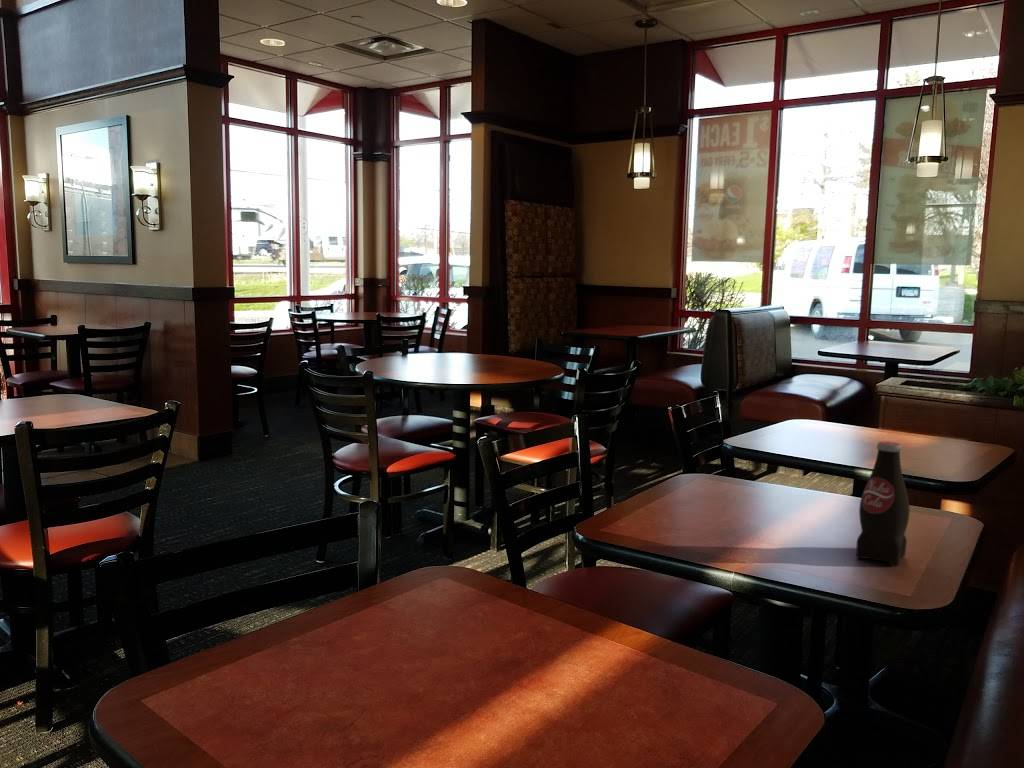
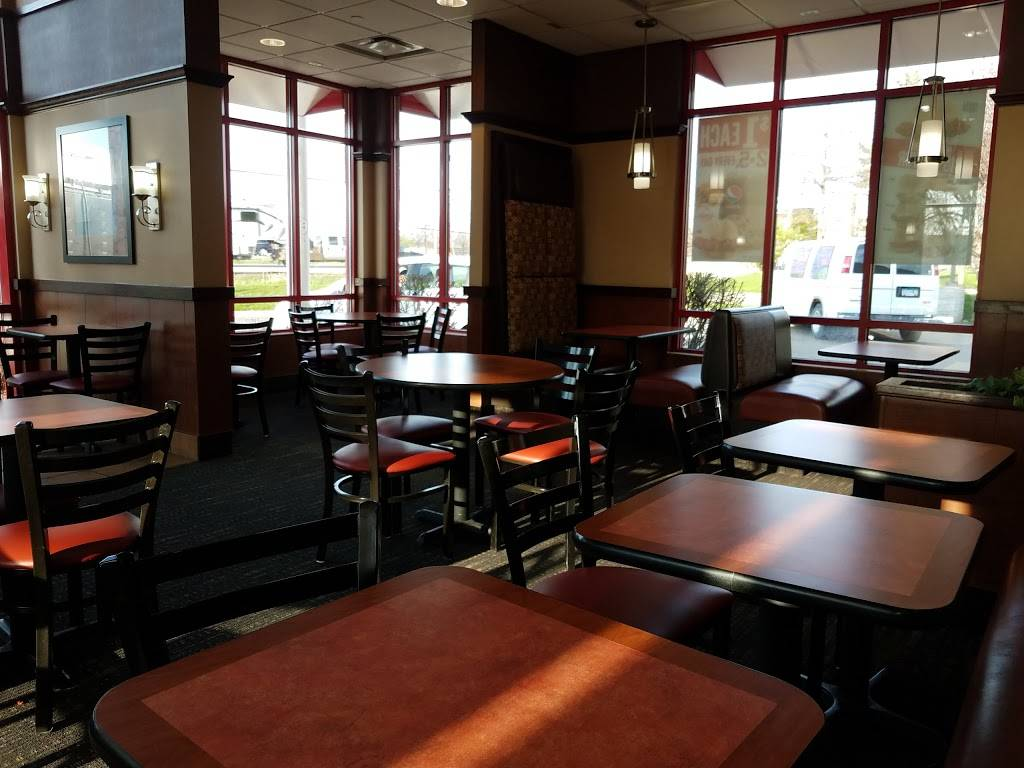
- soda bottle (885, 500)
